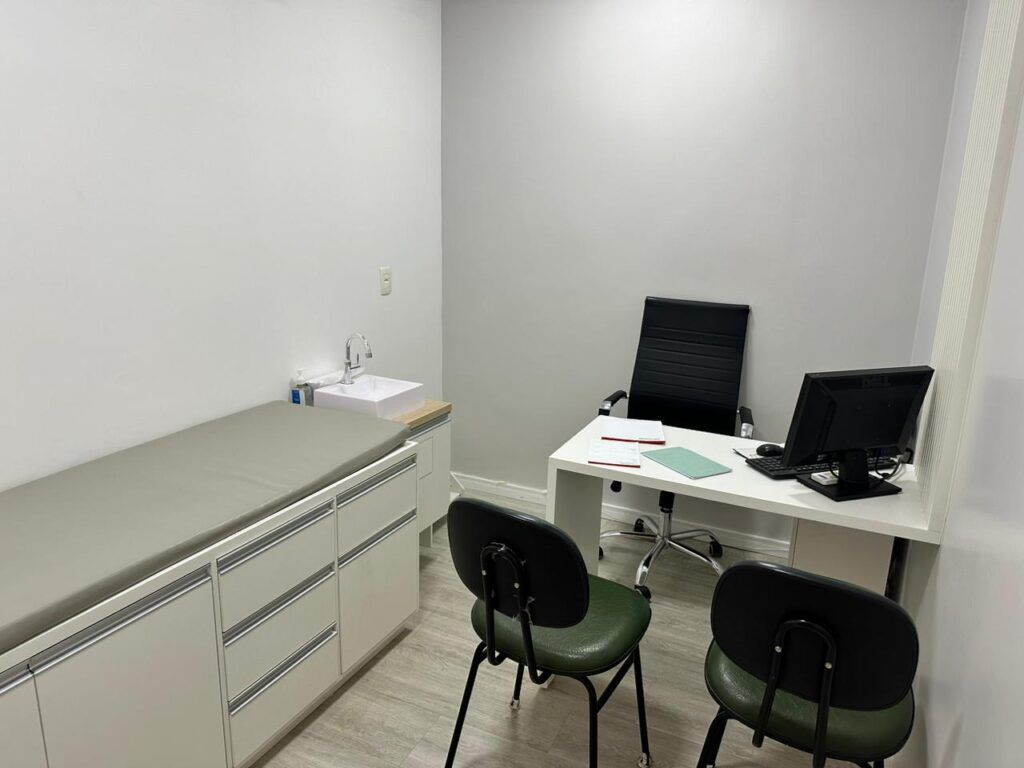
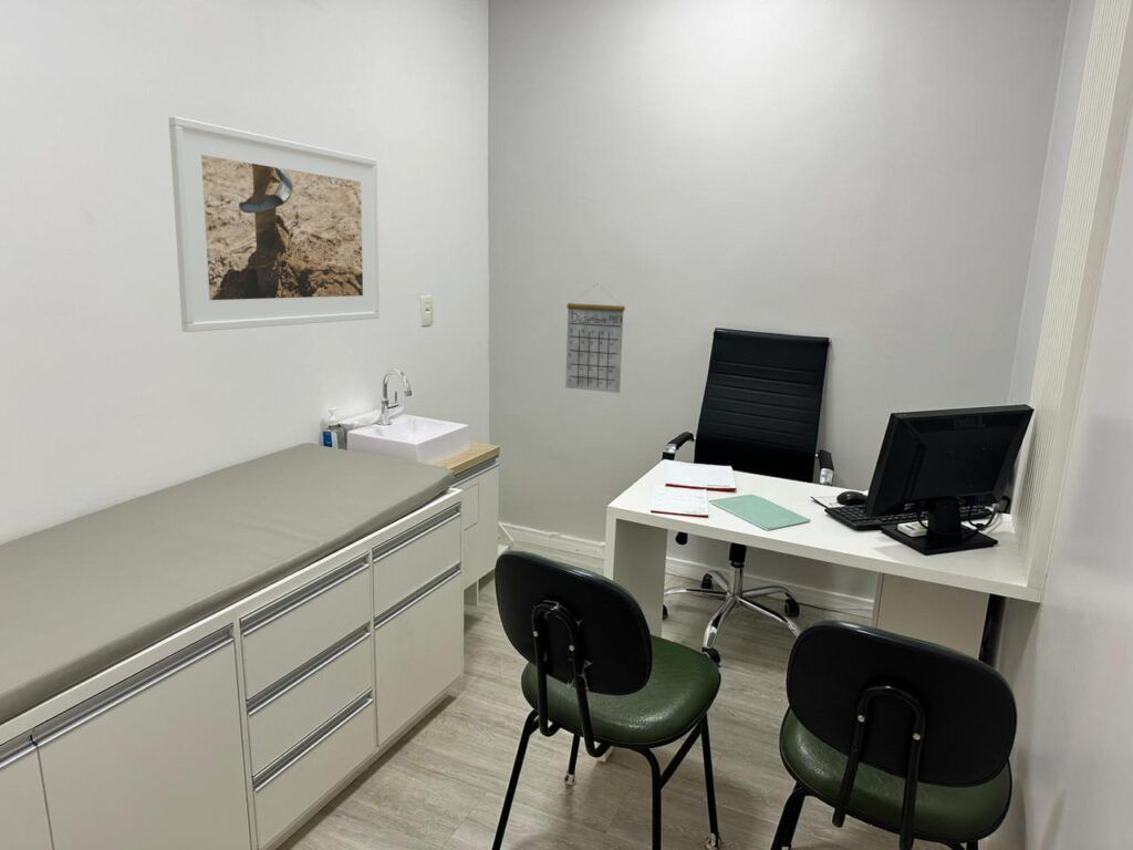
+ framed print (291, 235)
+ calendar (594, 338)
